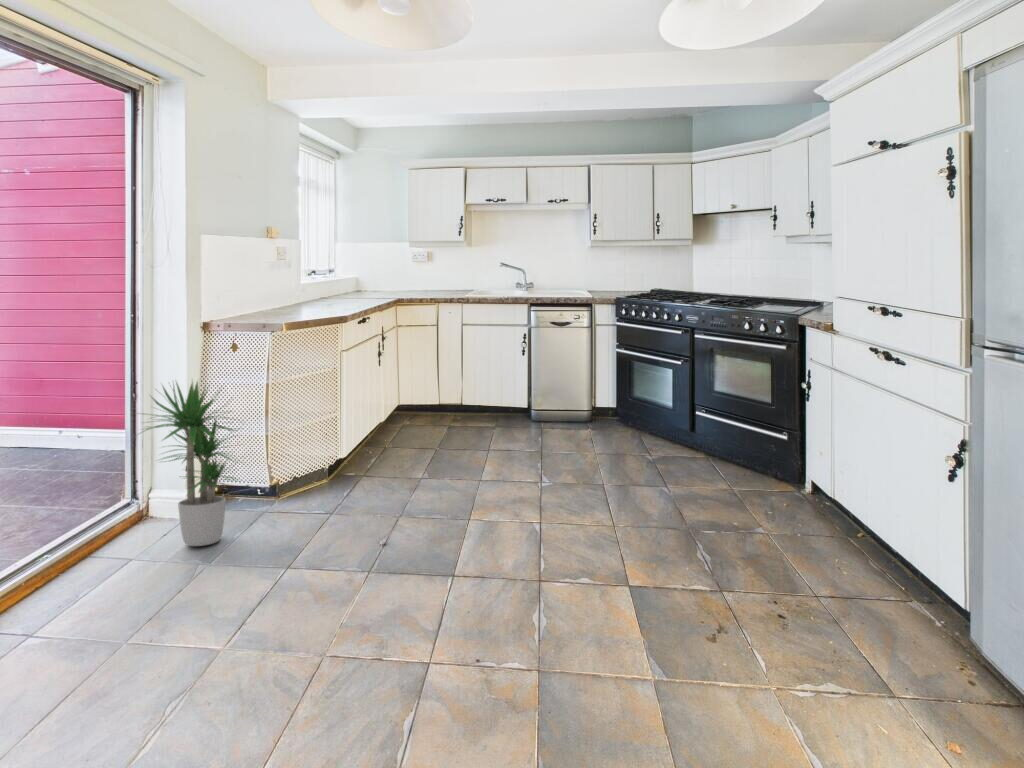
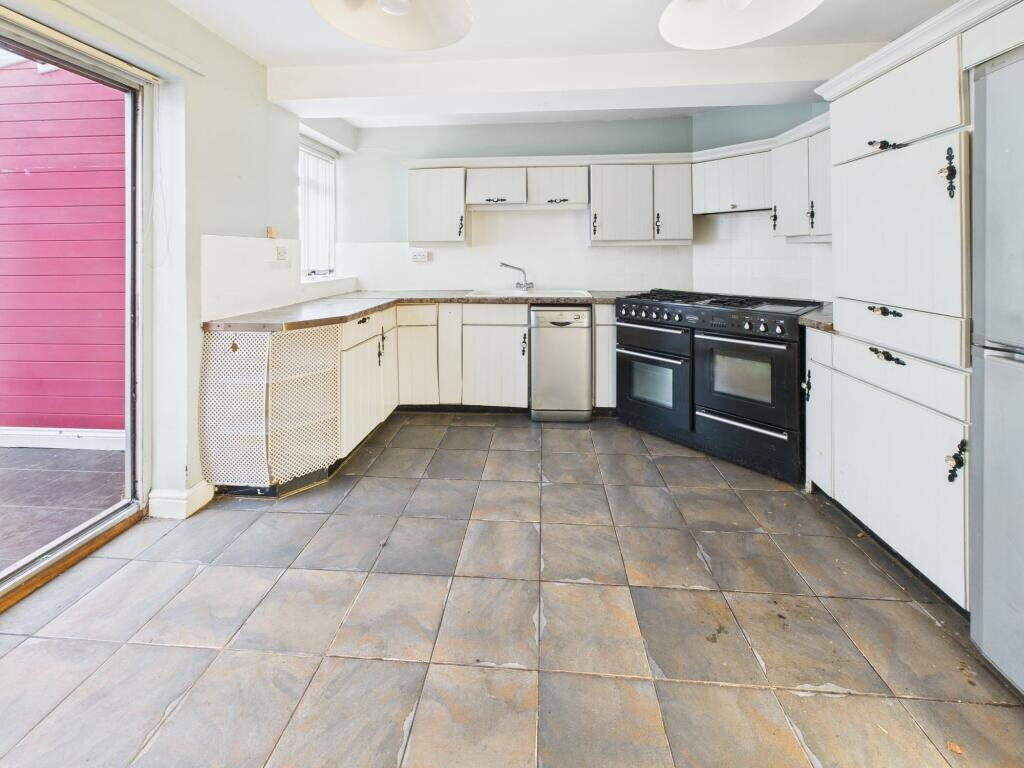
- potted plant (193, 460)
